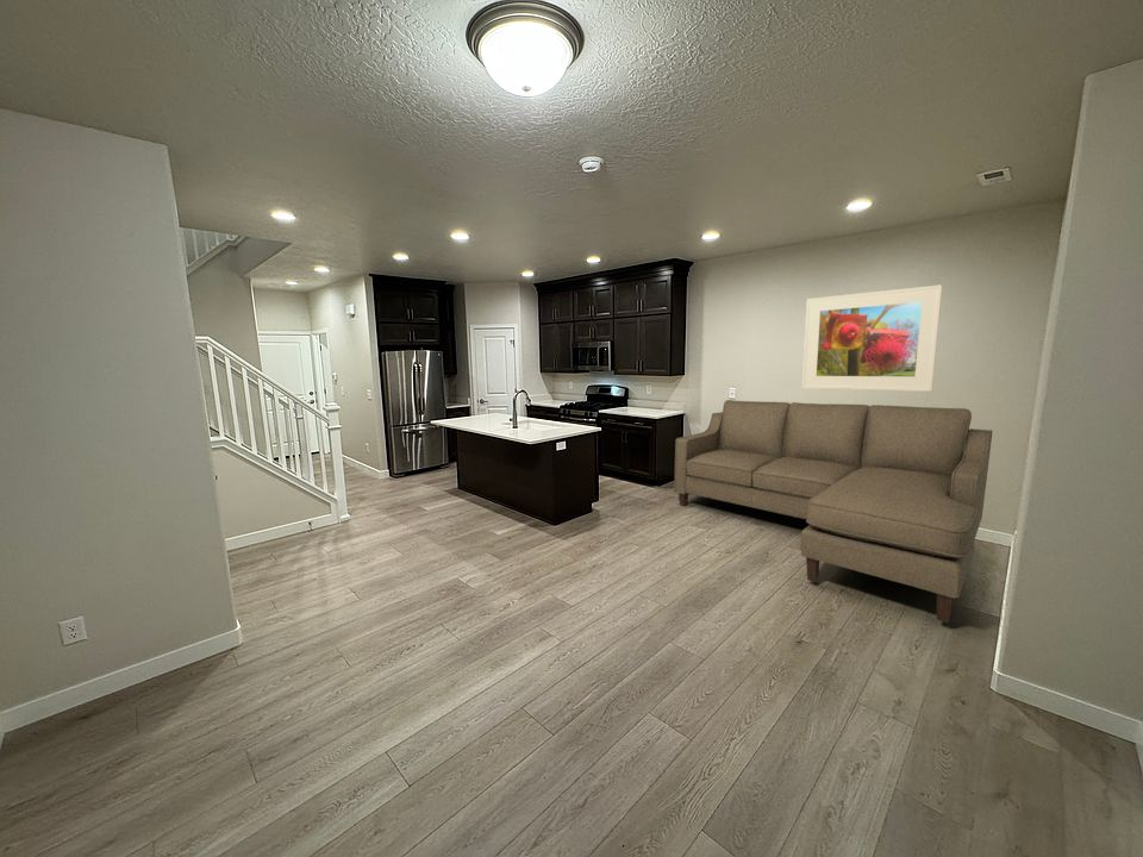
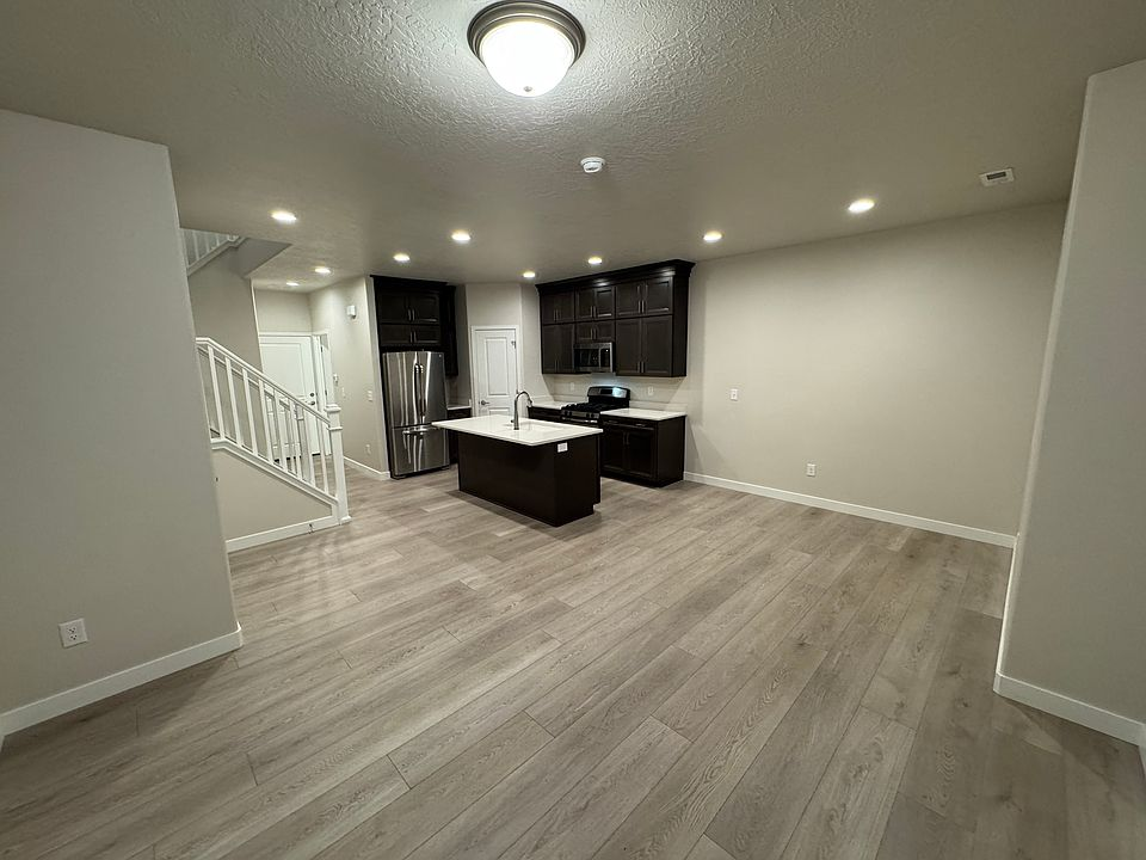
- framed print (864, 342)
- sofa (799, 471)
